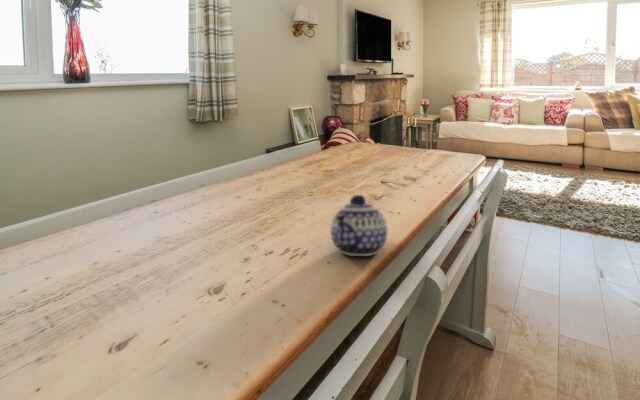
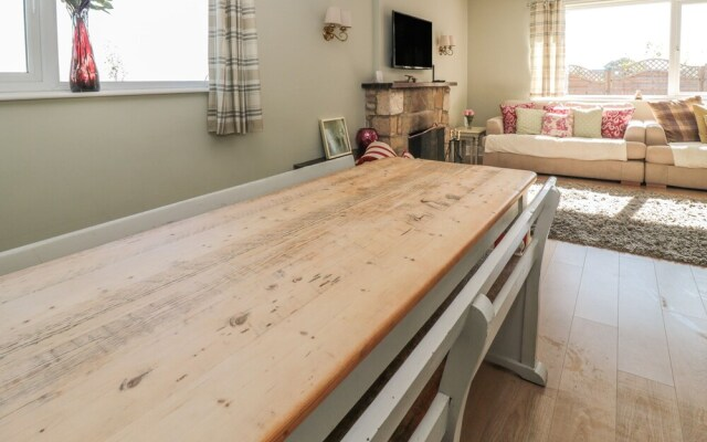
- teapot (358, 223)
